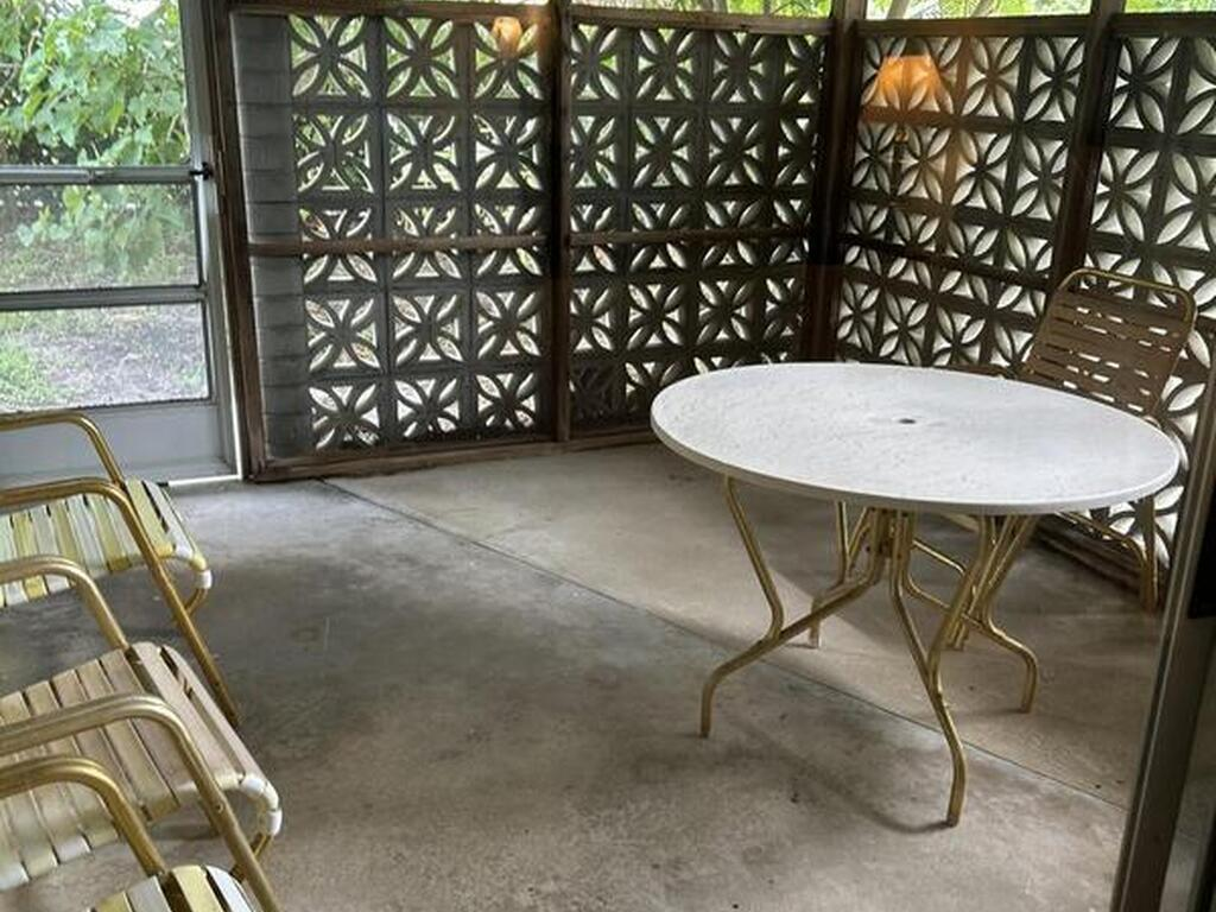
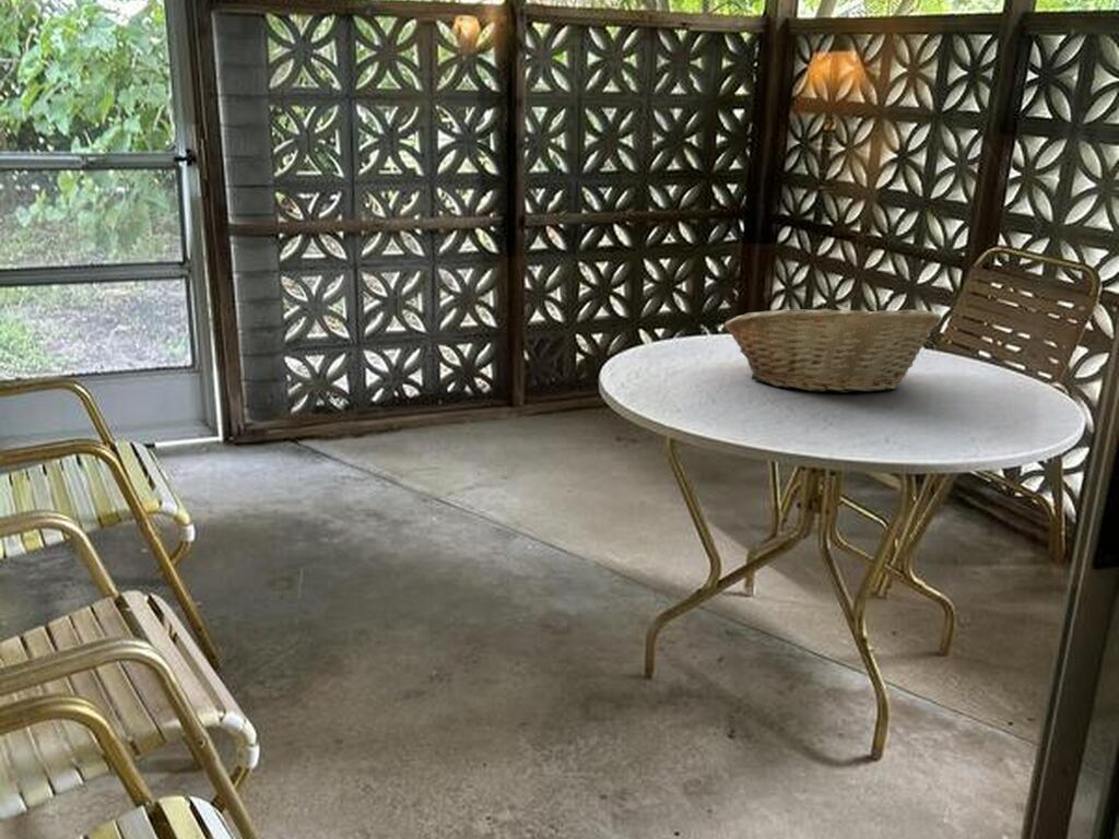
+ fruit basket (829, 339)
